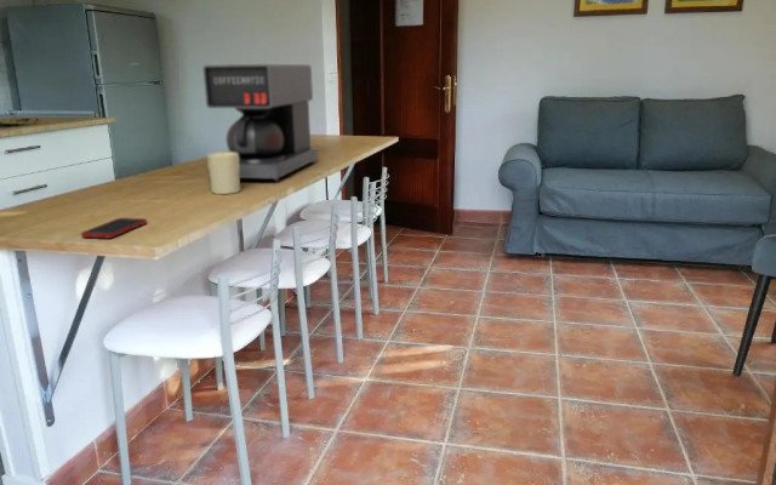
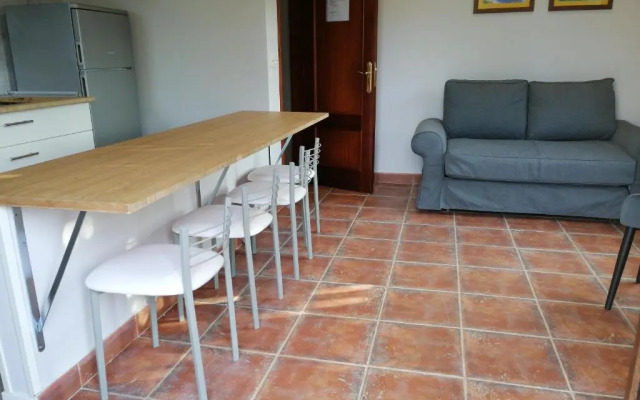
- coffee maker (264, 119)
- candle (223, 171)
- cell phone (115, 227)
